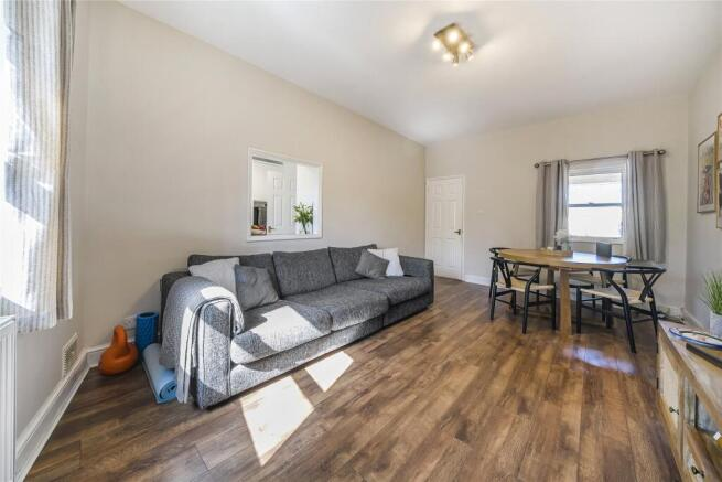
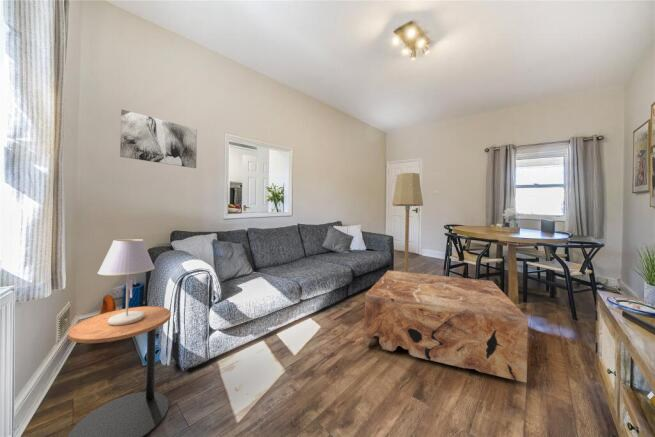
+ coffee table (435, 309)
+ floor lamp (407, 230)
+ side table (146, 371)
+ wall art (162, 141)
+ table lamp (127, 279)
